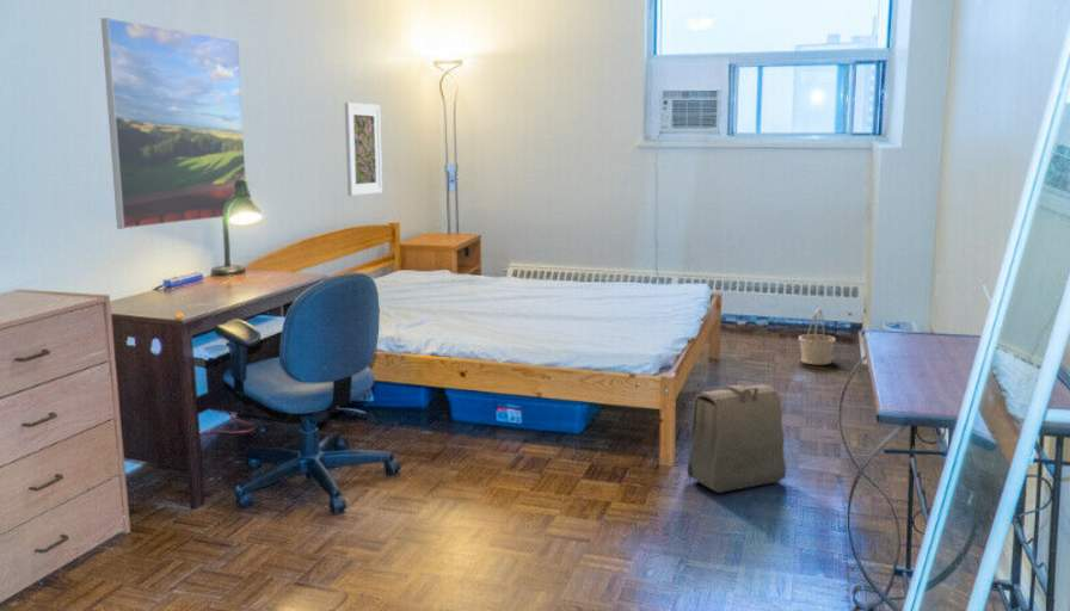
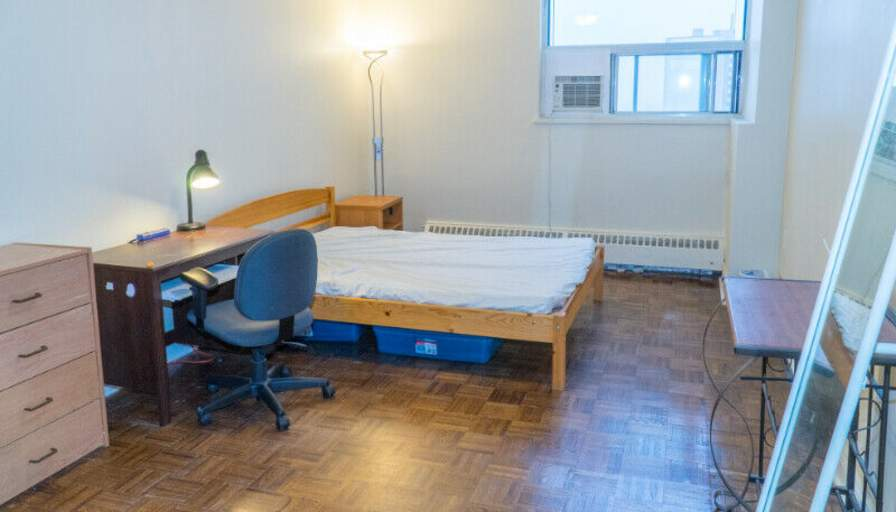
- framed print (182, 126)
- backpack (734, 431)
- basket (817, 334)
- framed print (364, 149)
